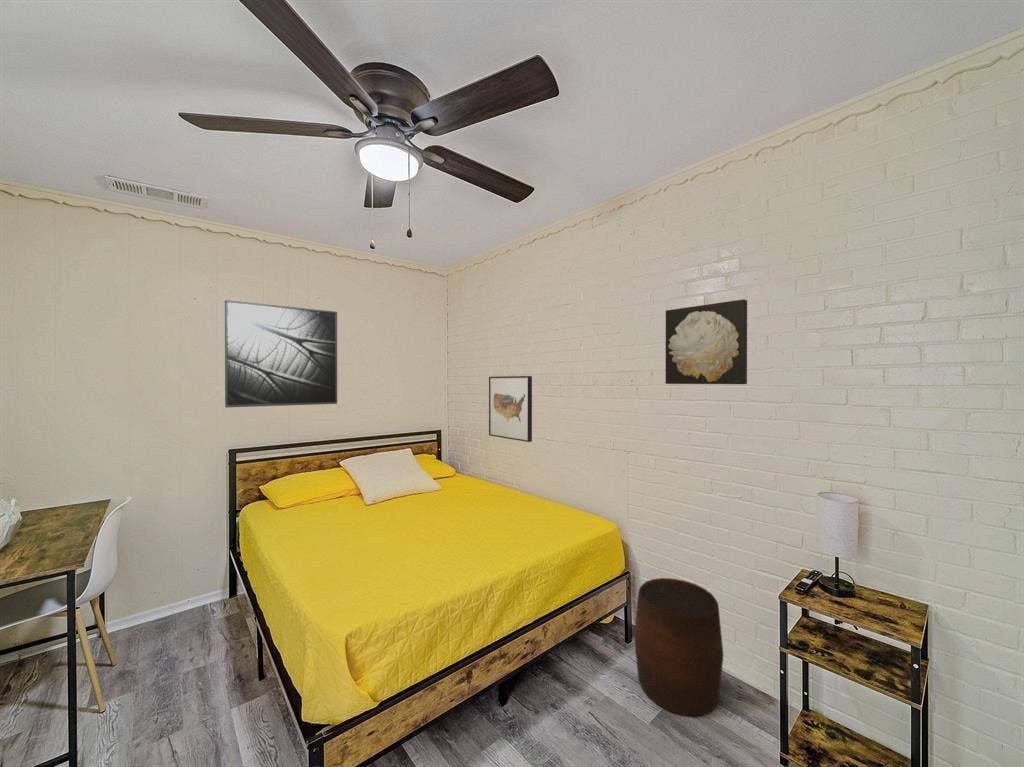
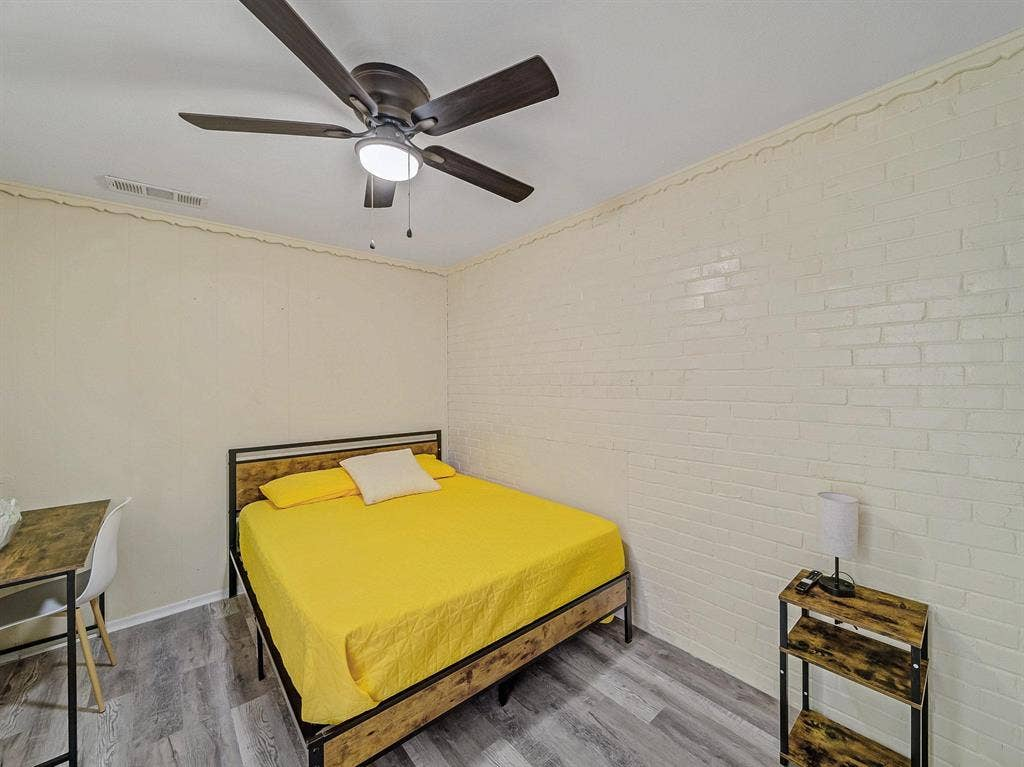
- stool (677, 641)
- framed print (285, 356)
- wall art (509, 407)
- wall art (703, 344)
